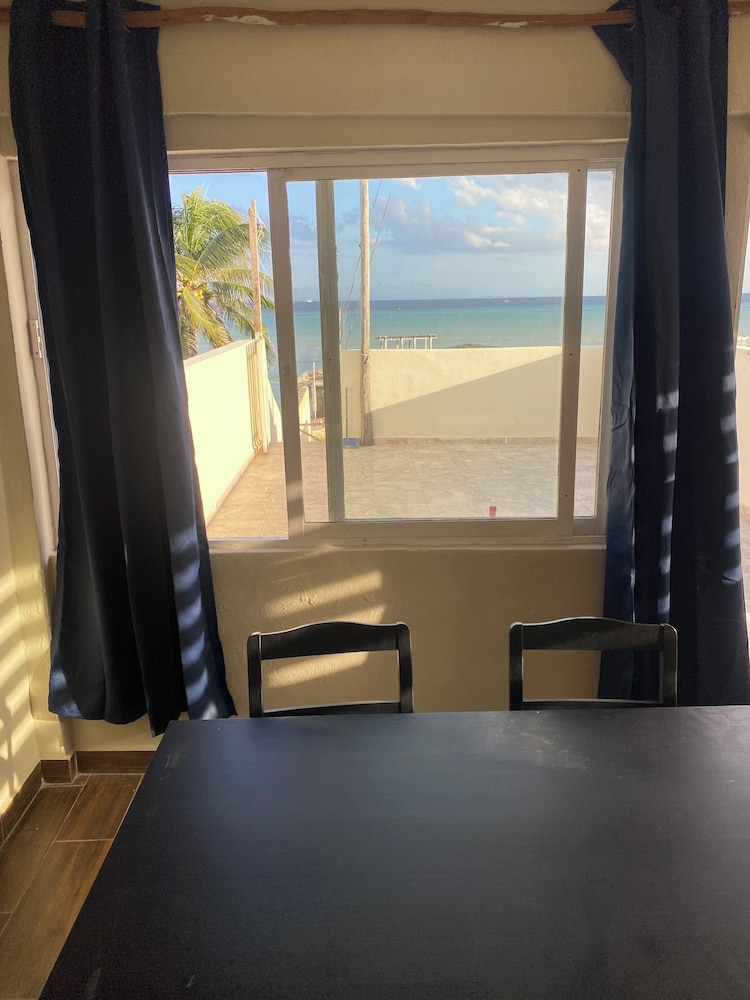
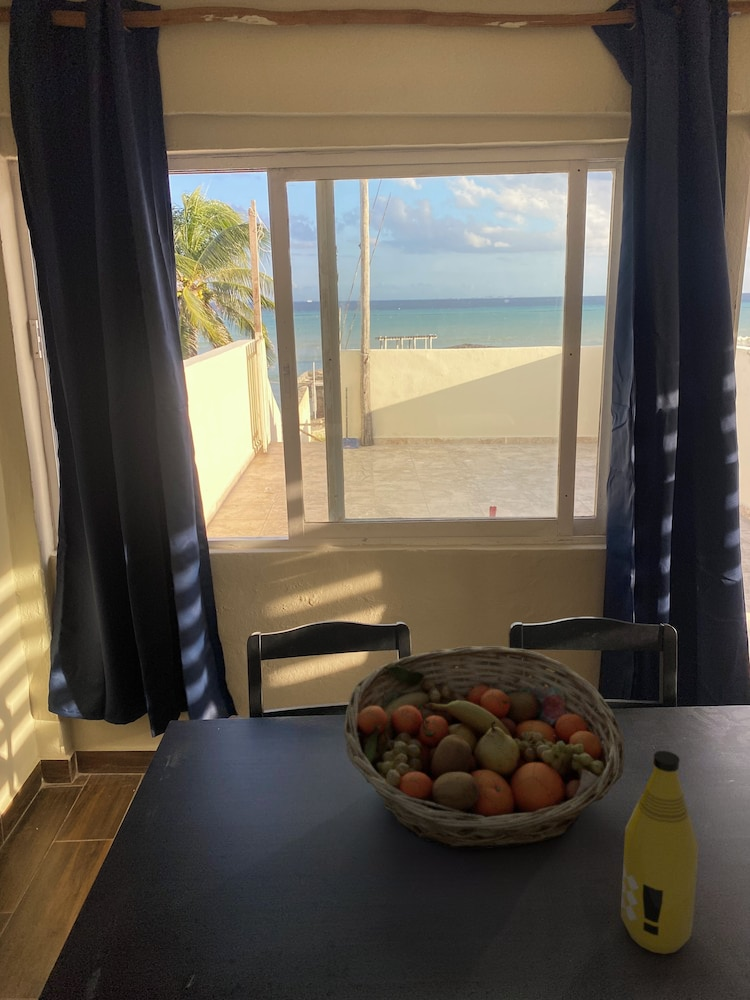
+ bottle (660, 846)
+ fruit basket (480, 741)
